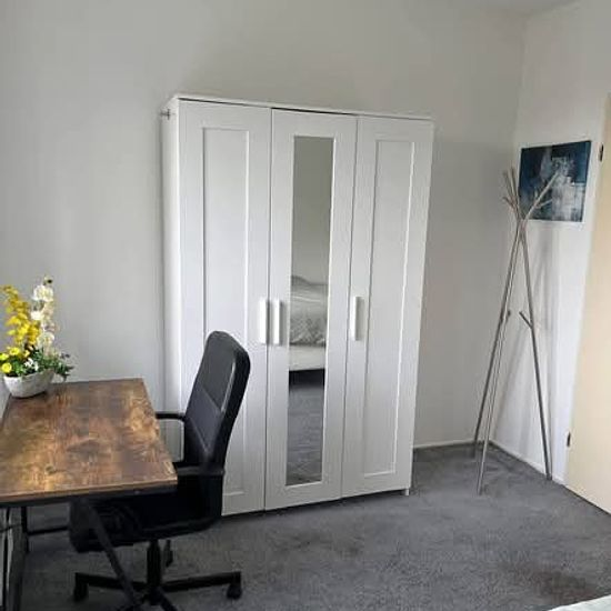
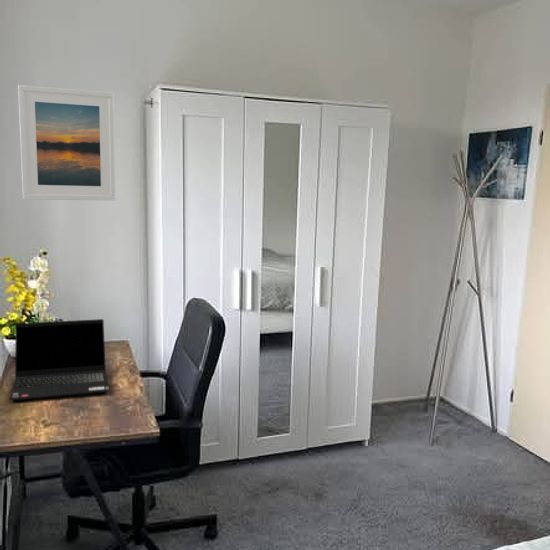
+ laptop computer (60, 357)
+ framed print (68, 145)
